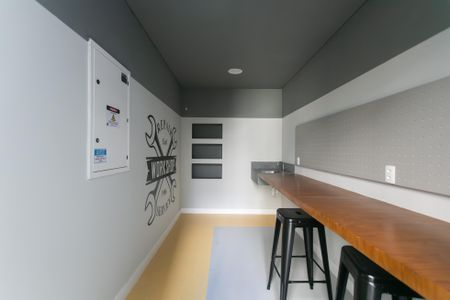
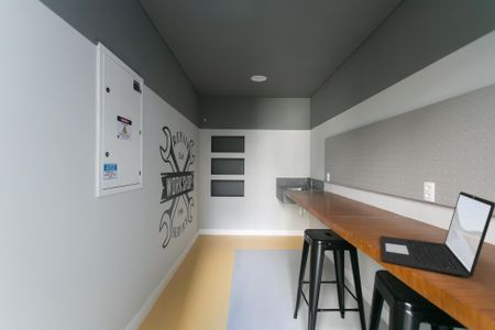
+ laptop (425, 241)
